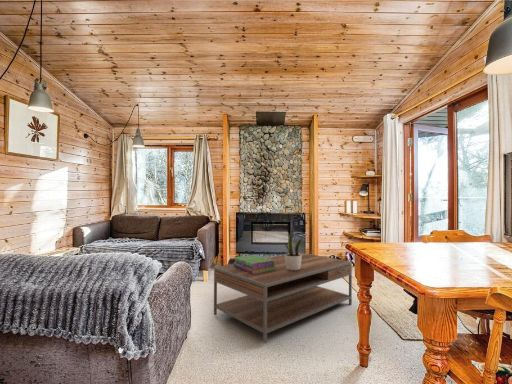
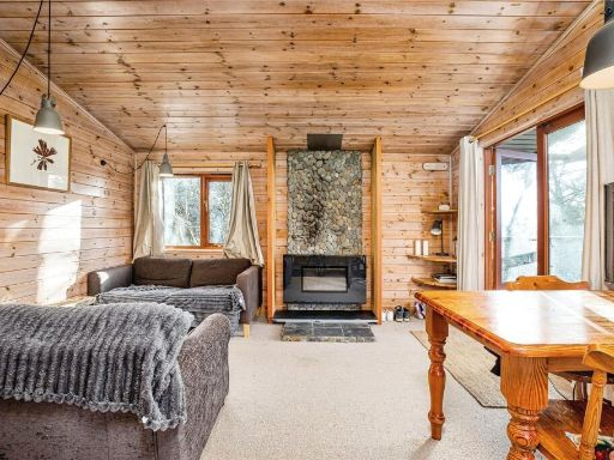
- stack of books (254, 263)
- coffee table (287, 287)
- potted plant (292, 249)
